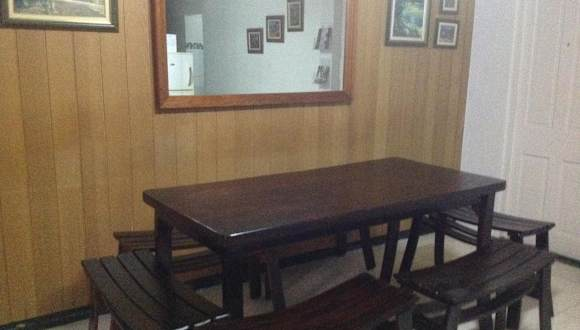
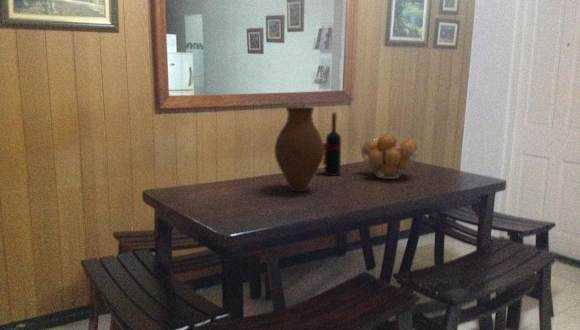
+ wine bottle (331, 143)
+ fruit basket (388, 155)
+ vase (299, 149)
